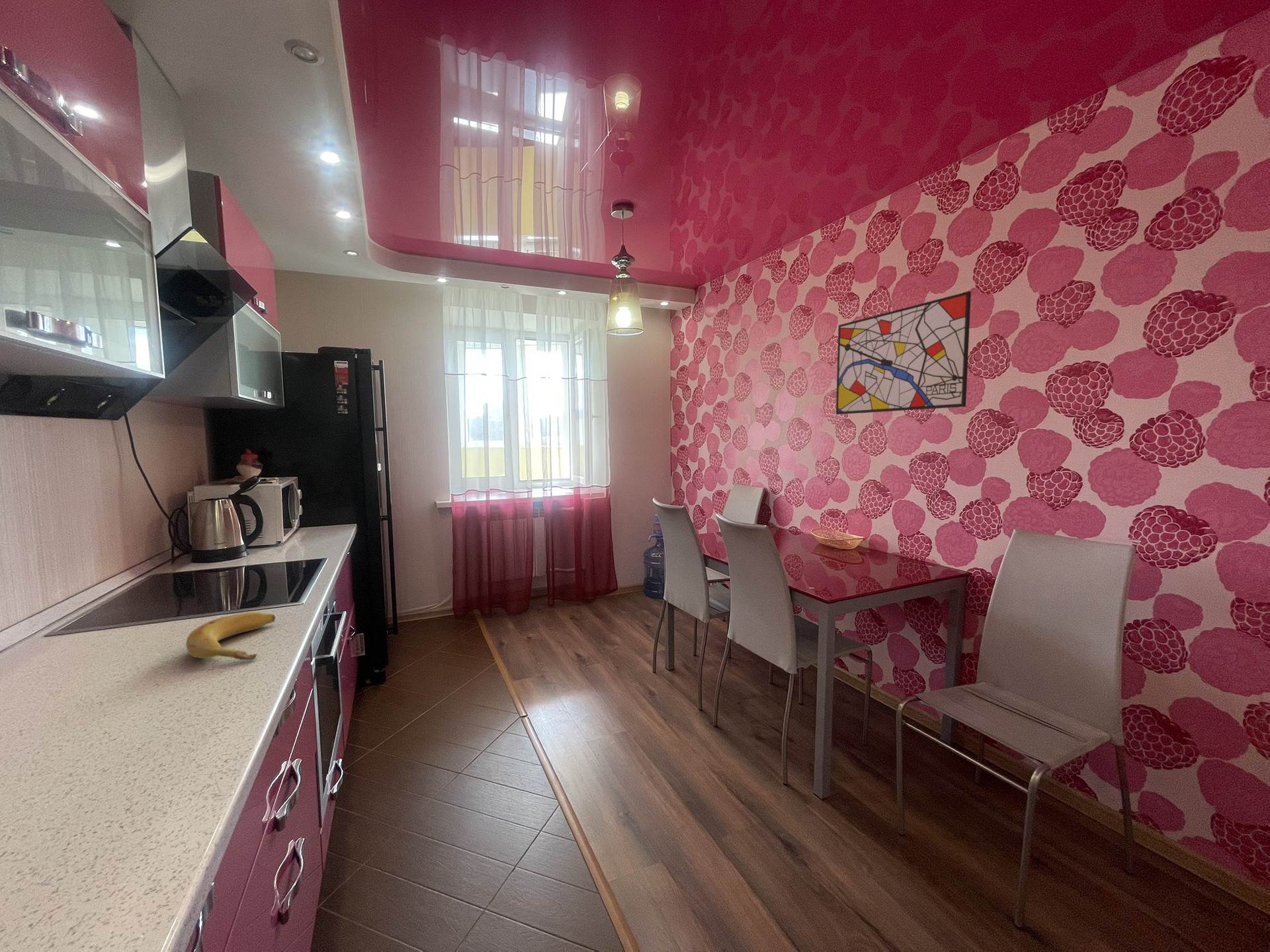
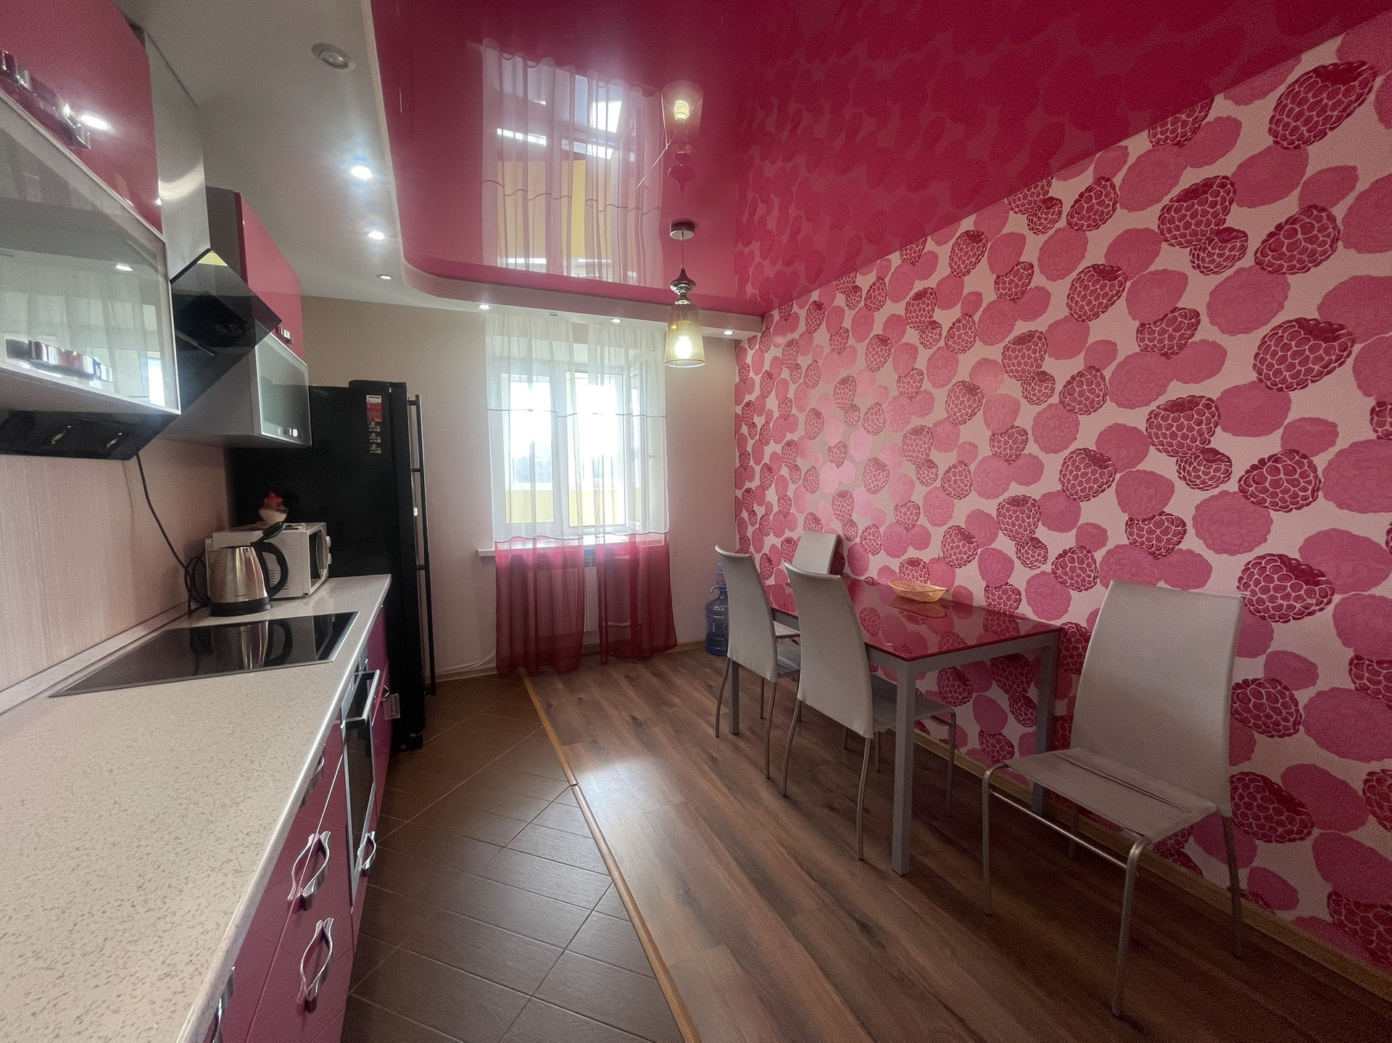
- wall art (894, 361)
- banana (238, 633)
